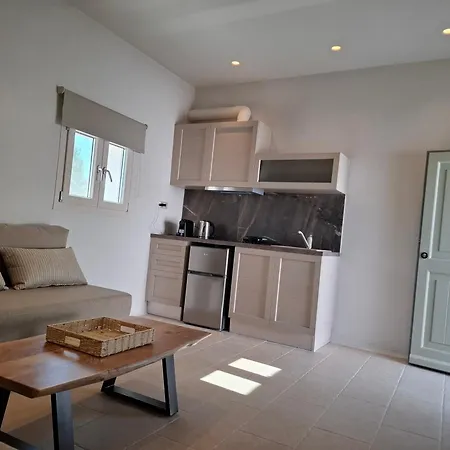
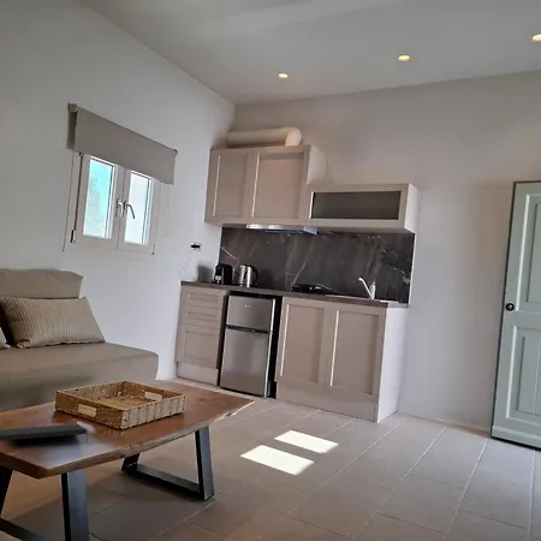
+ notepad (41, 430)
